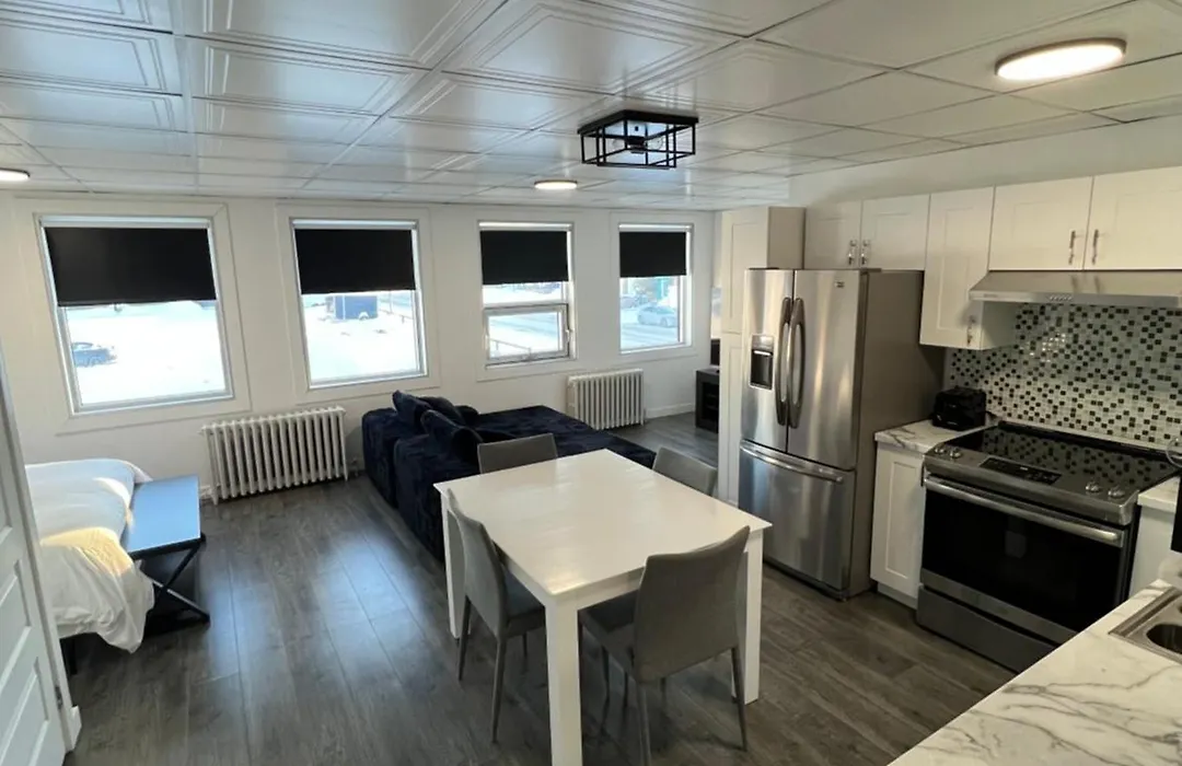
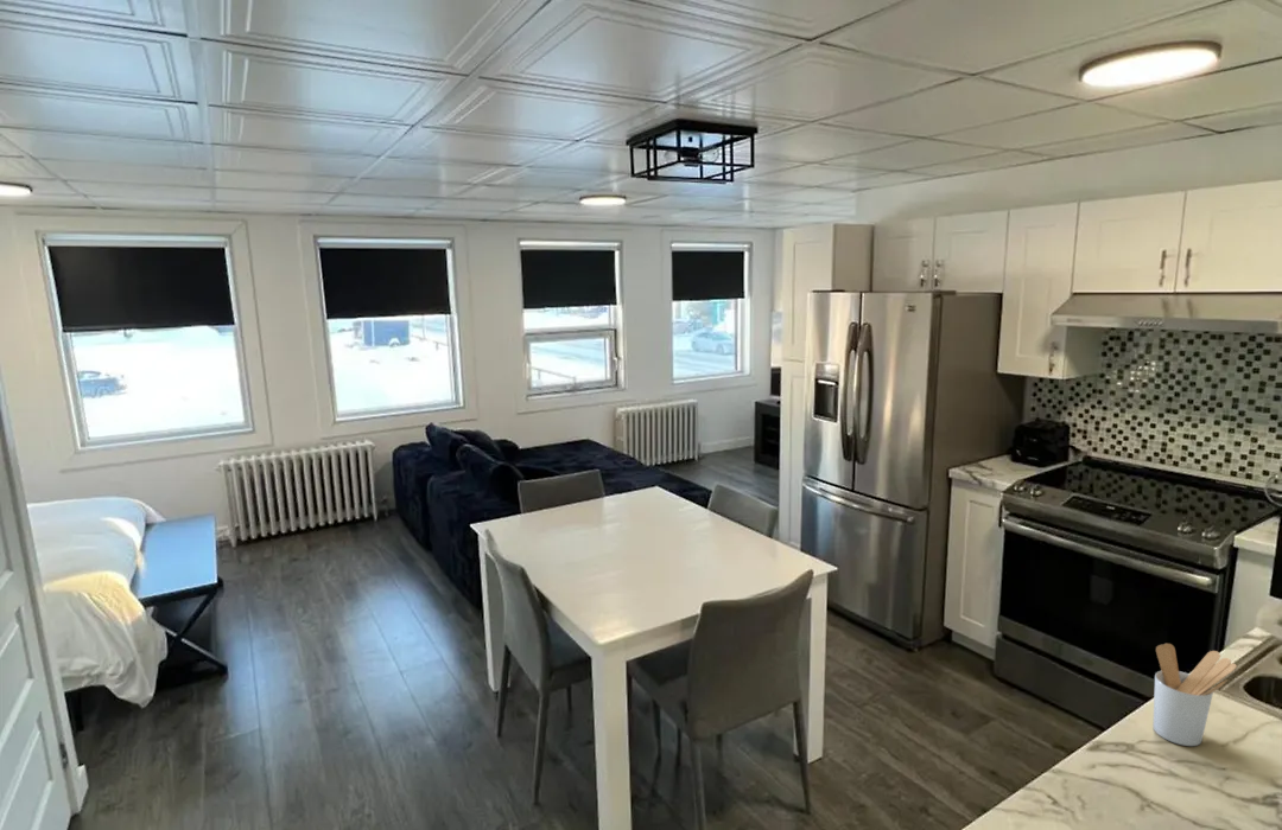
+ utensil holder (1192, 694)
